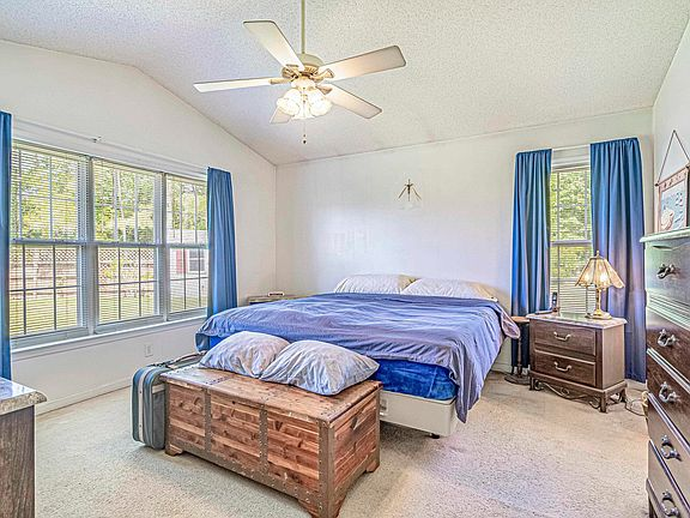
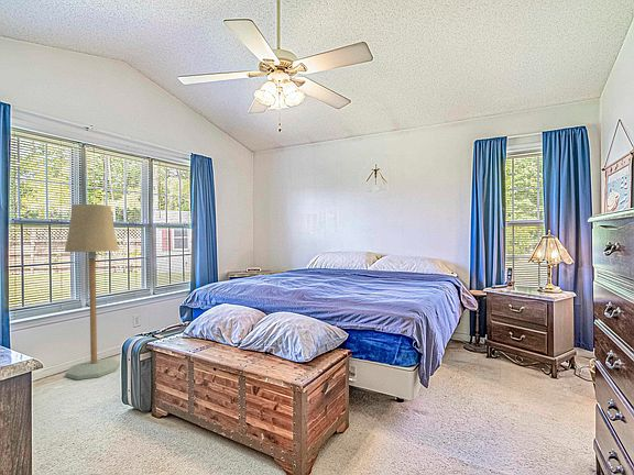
+ floor lamp (92, 288)
